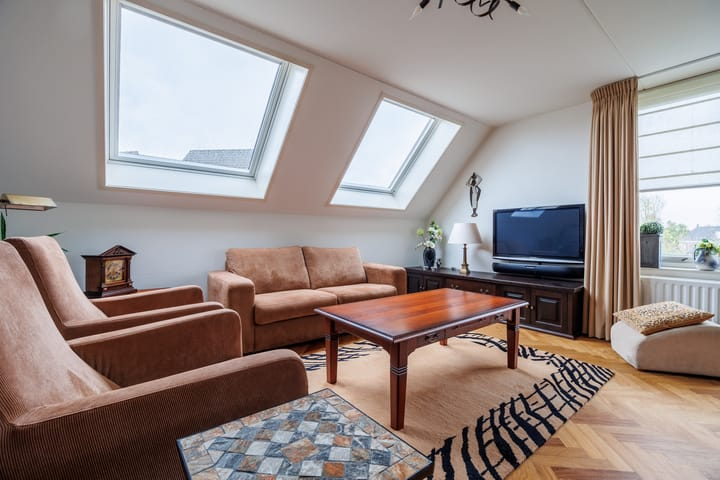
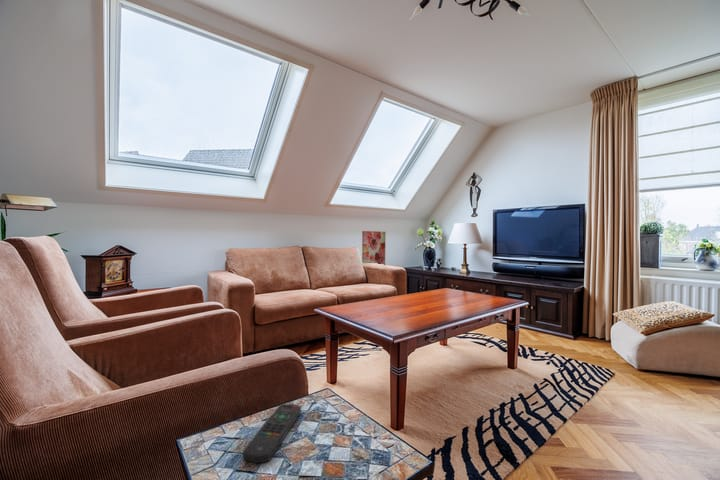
+ wall art (374, 249)
+ remote control (275, 428)
